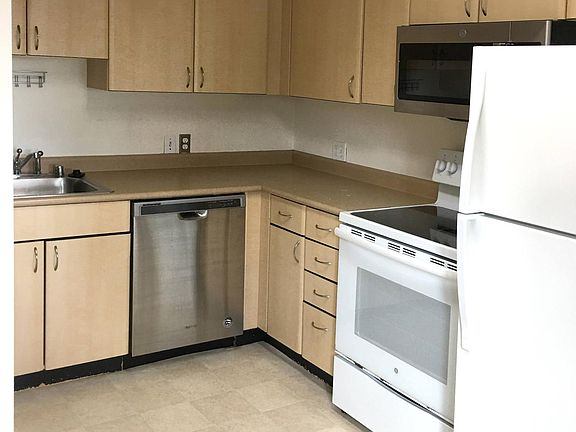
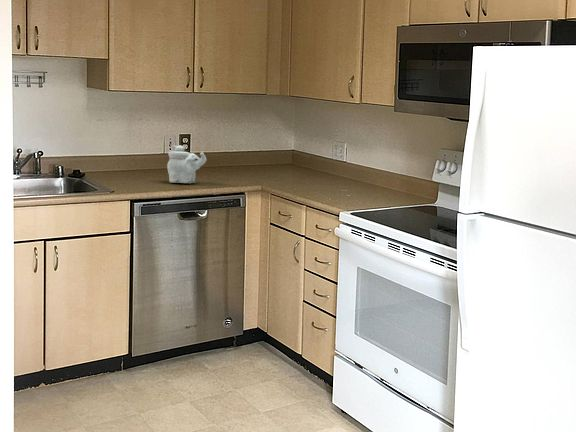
+ teapot (186, 164)
